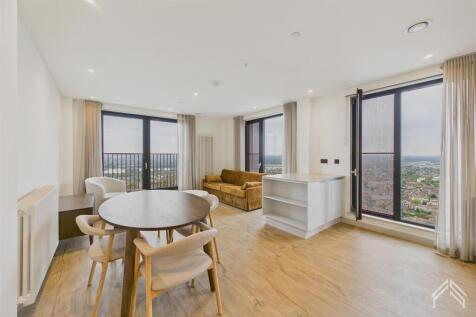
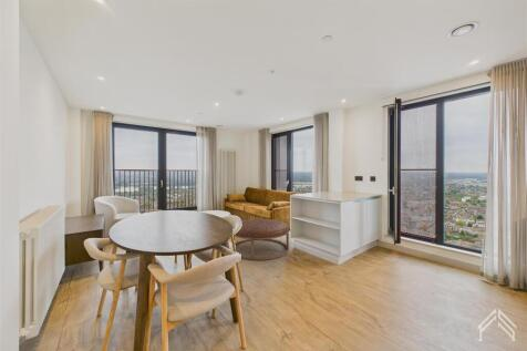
+ ottoman (259, 235)
